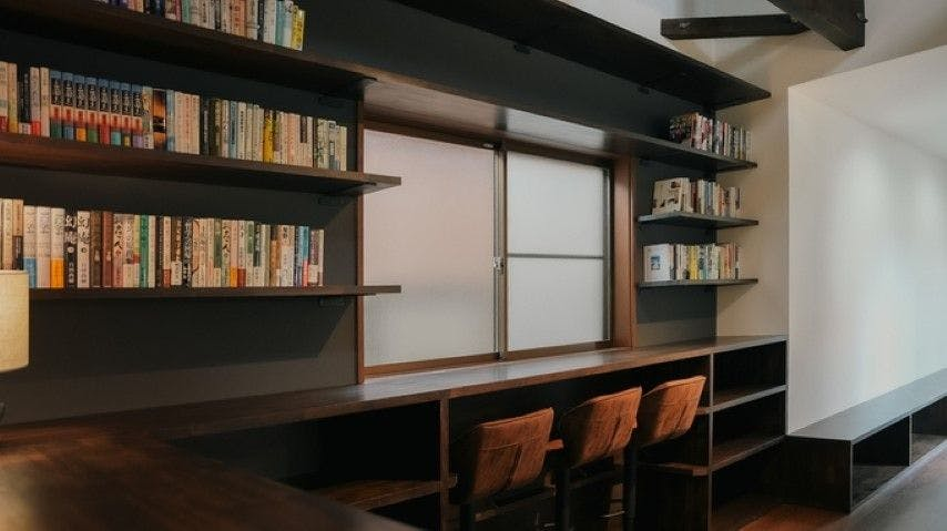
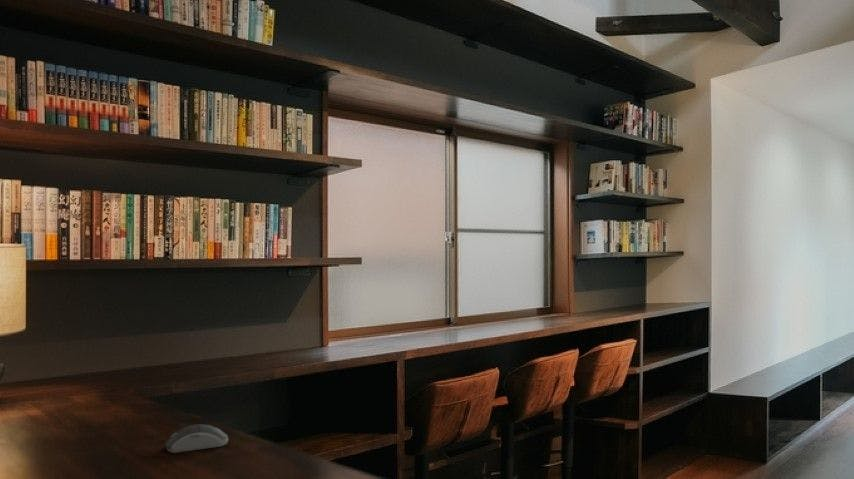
+ computer mouse (197, 435)
